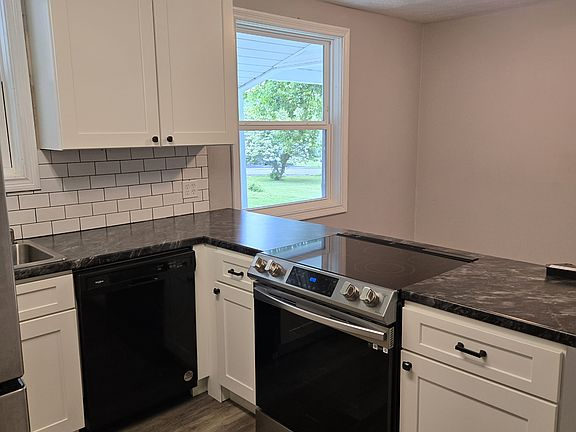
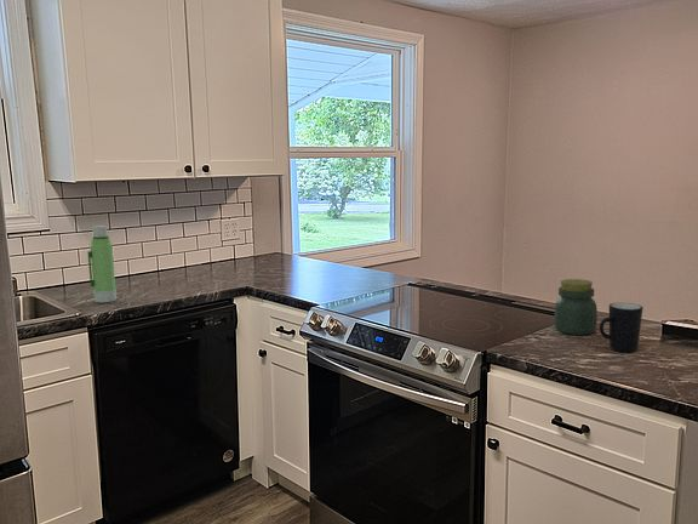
+ mug (619, 328)
+ jar (576, 306)
+ water bottle (101, 263)
